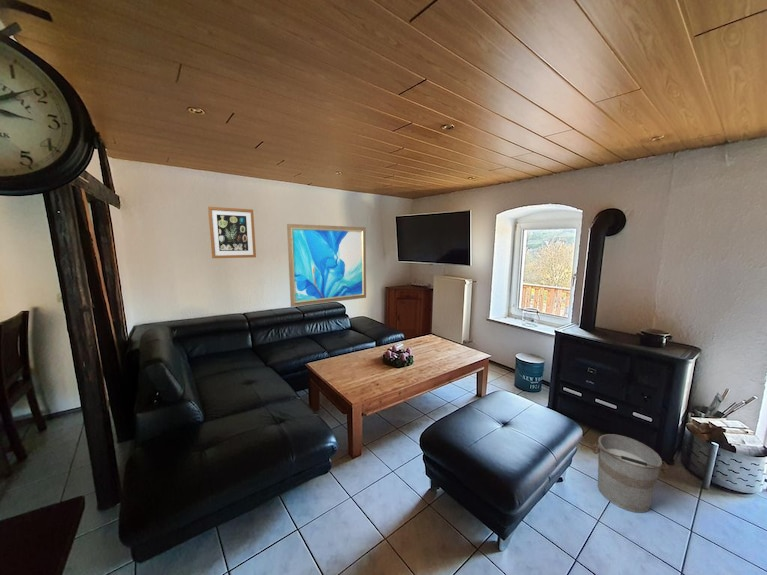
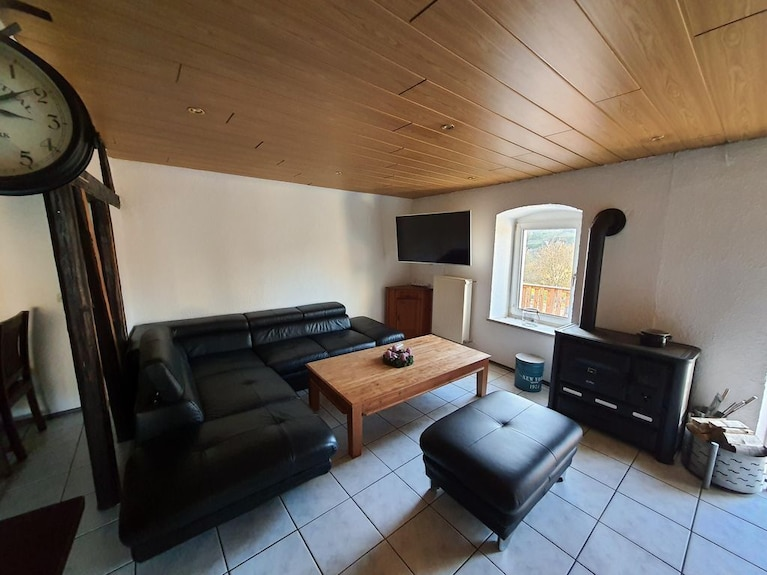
- bucket (625, 470)
- wall art (330, 264)
- wall art (233, 233)
